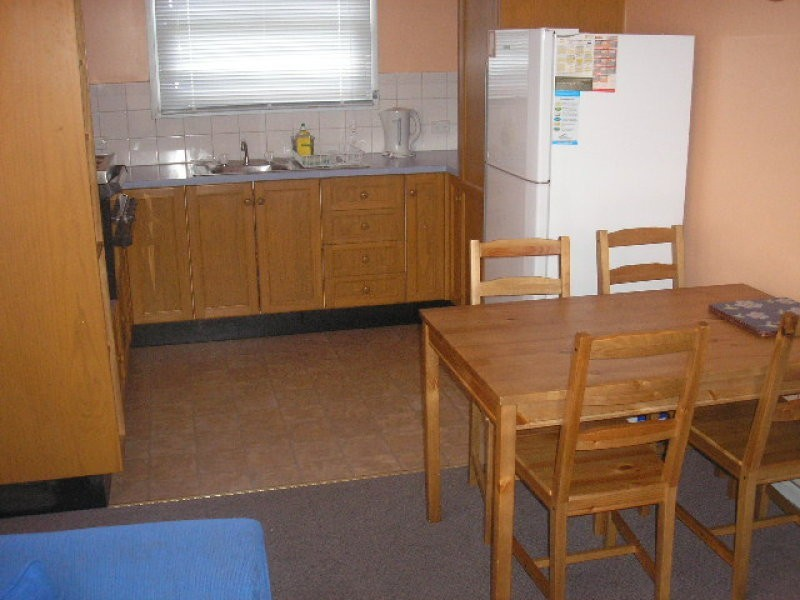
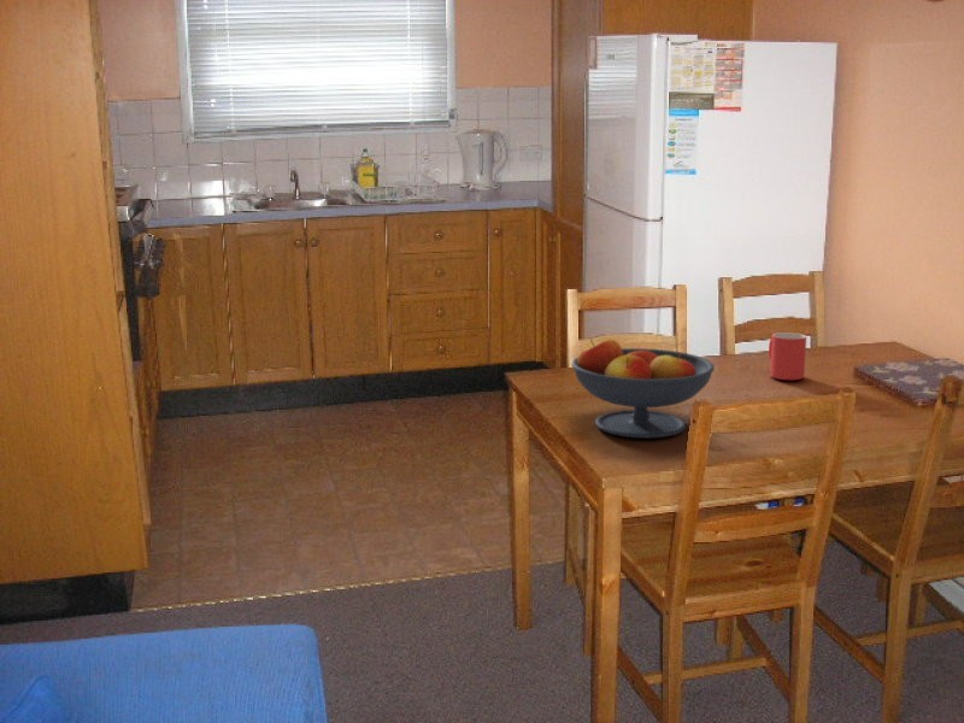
+ mug (783, 354)
+ fruit bowl (641, 383)
